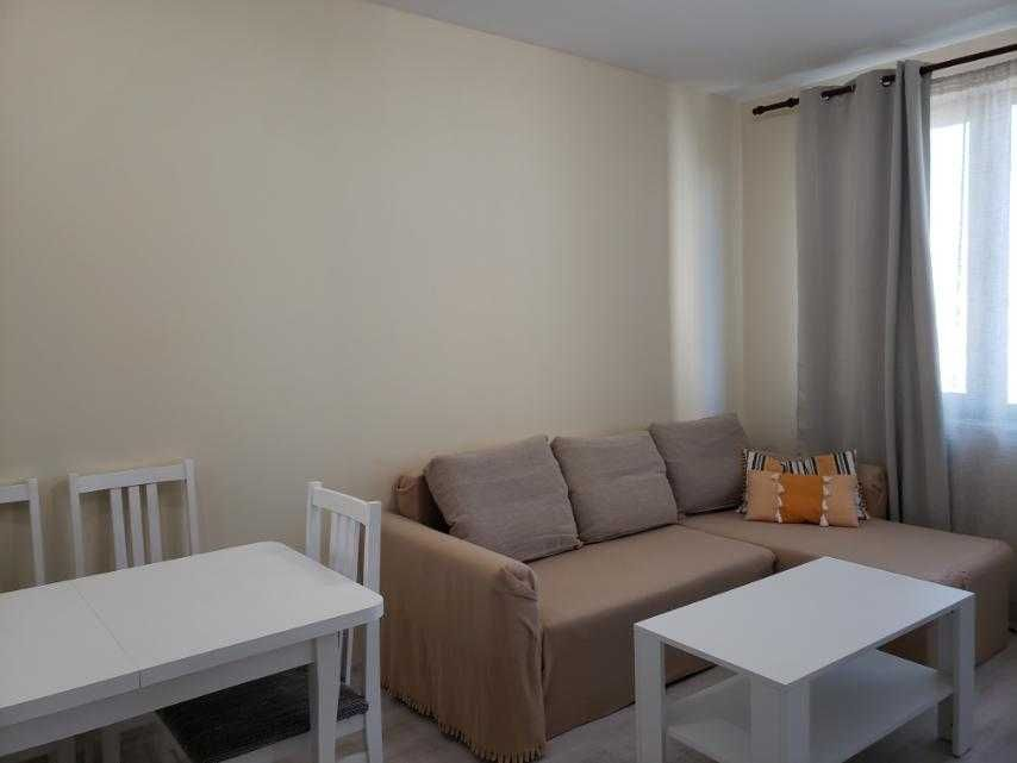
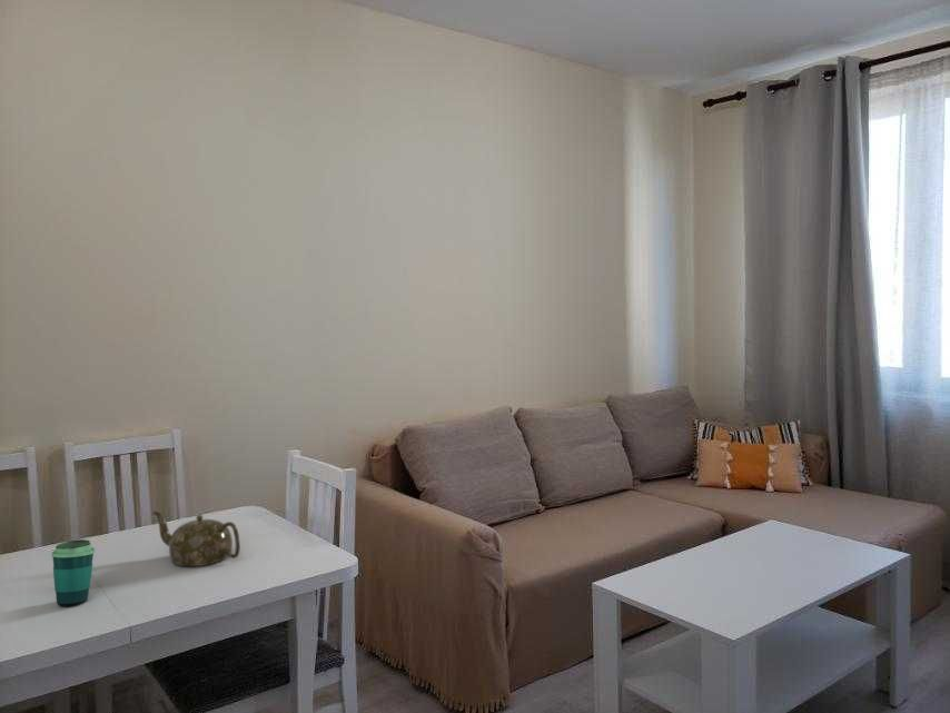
+ cup (73, 572)
+ teapot (196, 535)
